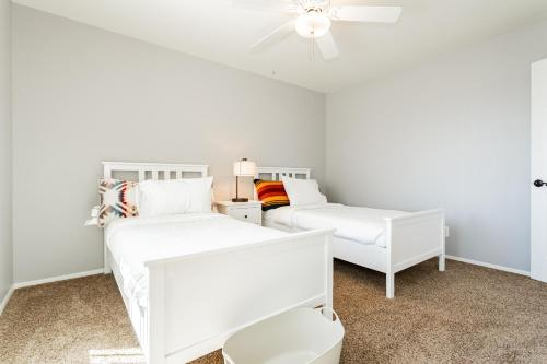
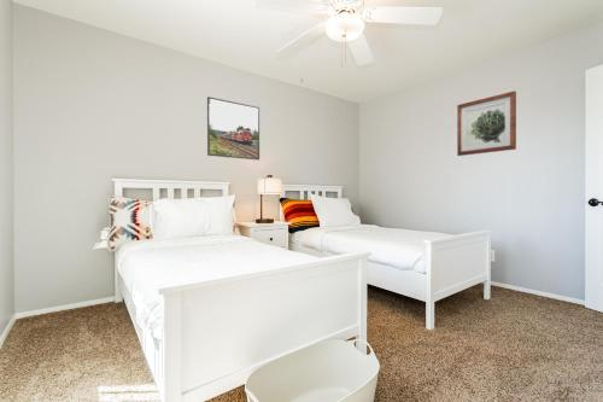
+ wall art (485, 126)
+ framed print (234, 129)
